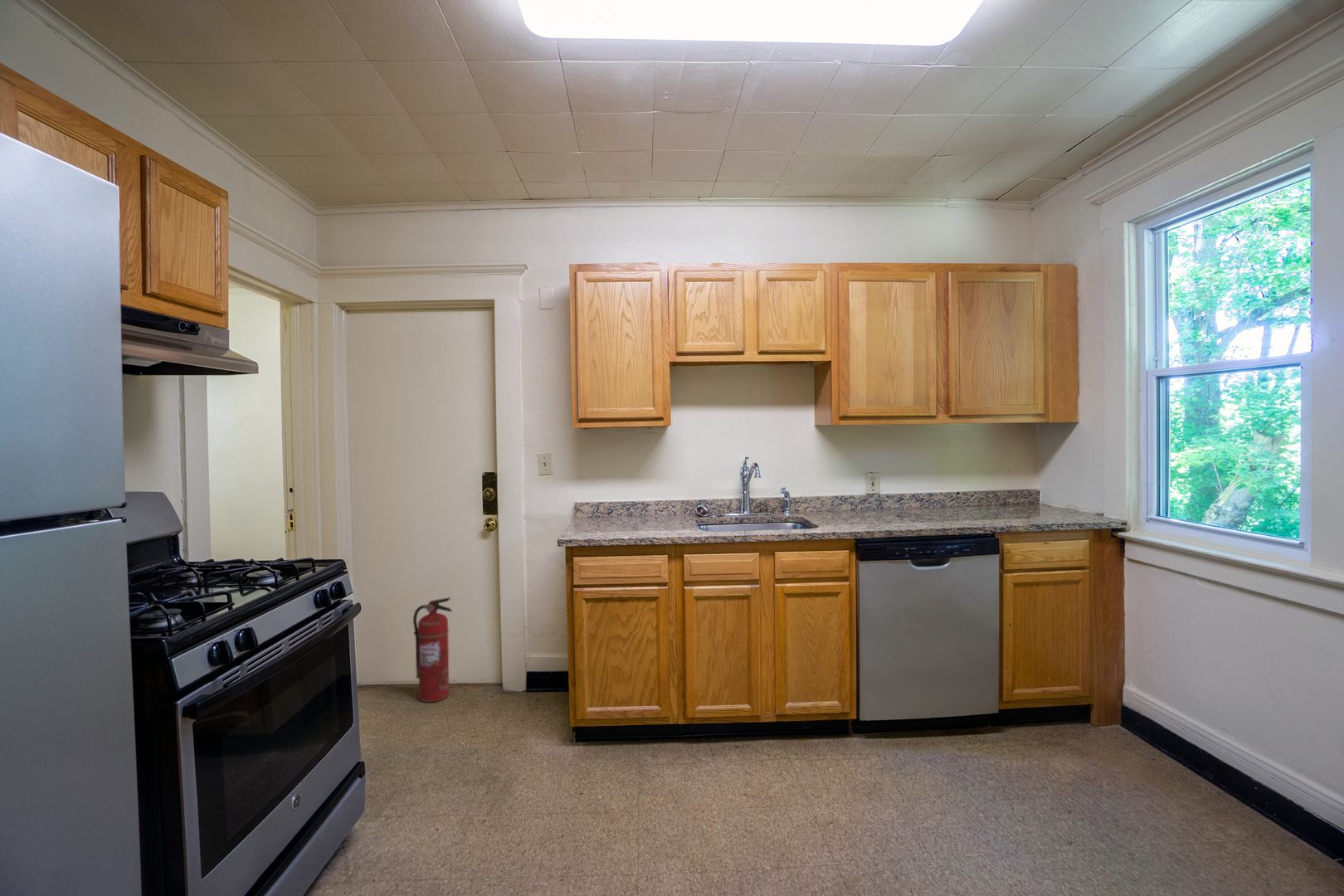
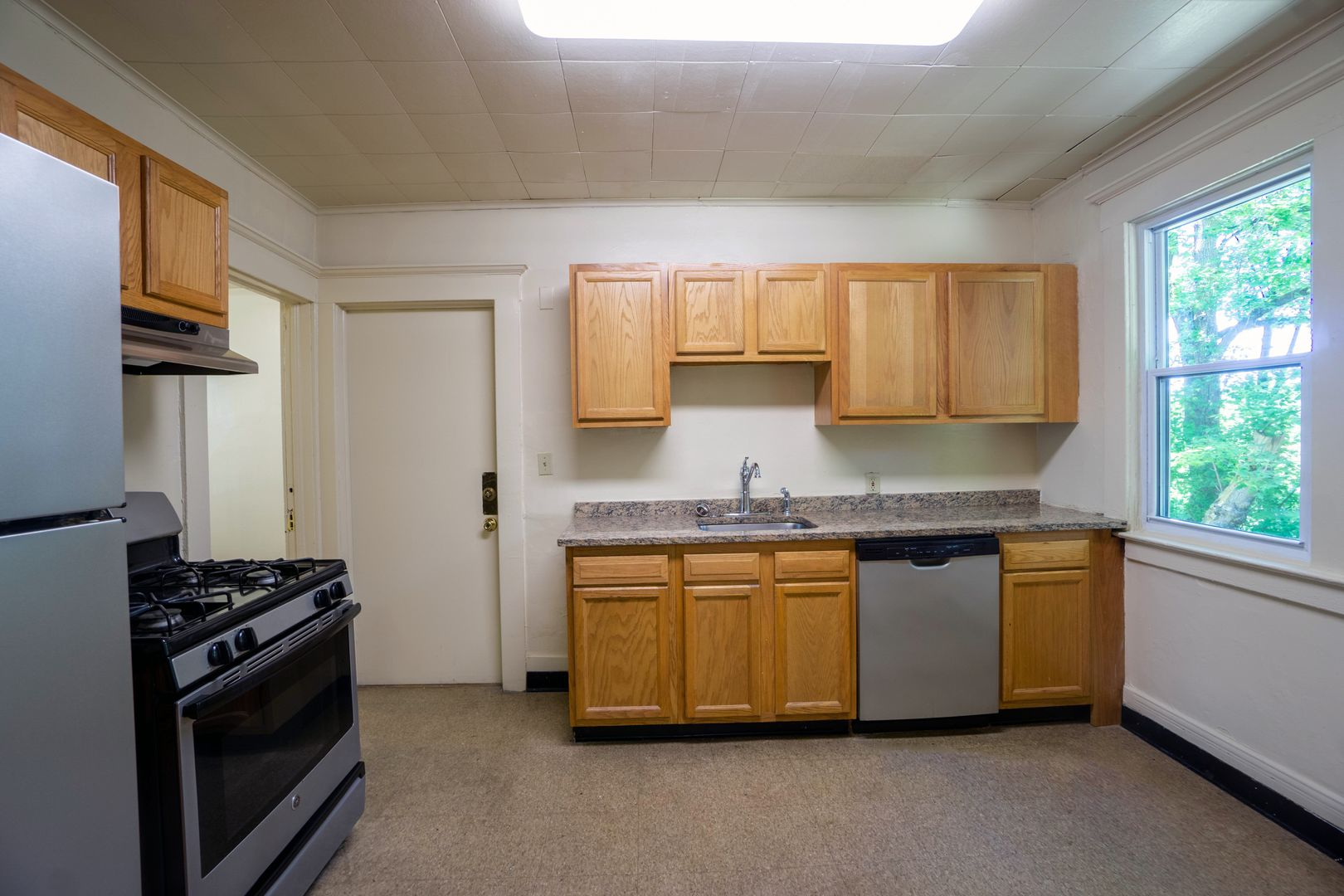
- fire extinguisher (432, 647)
